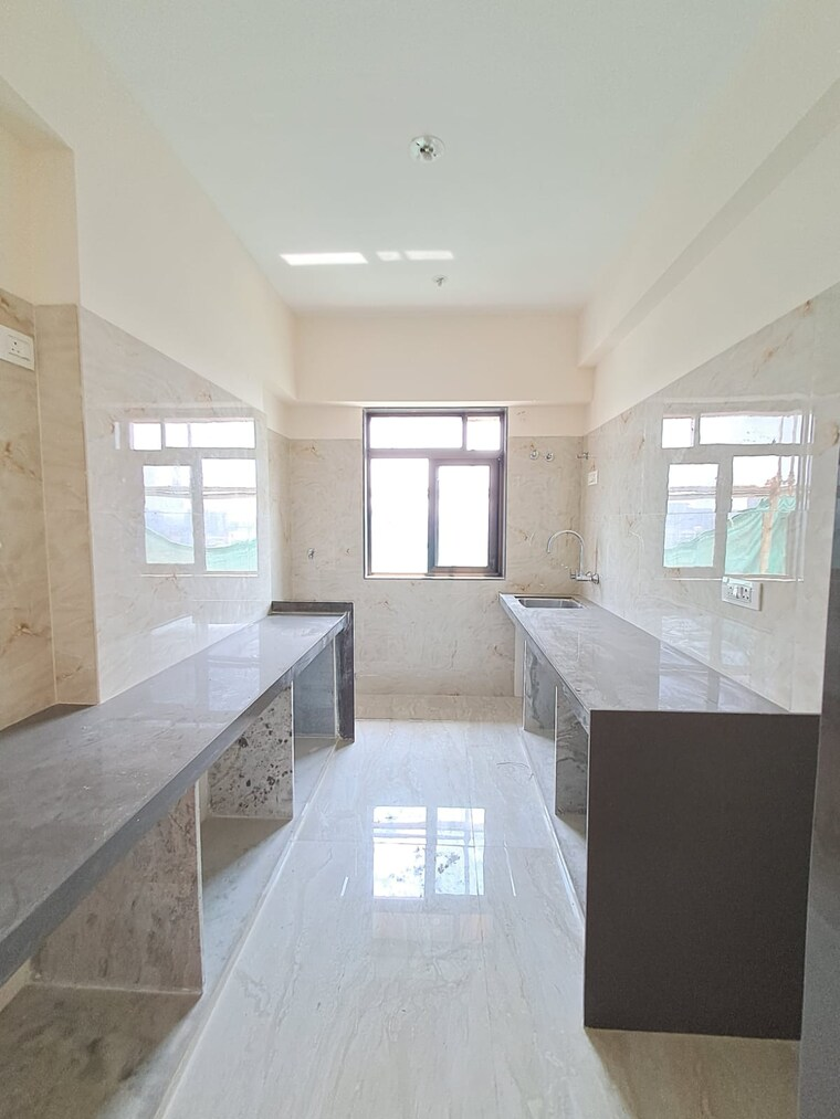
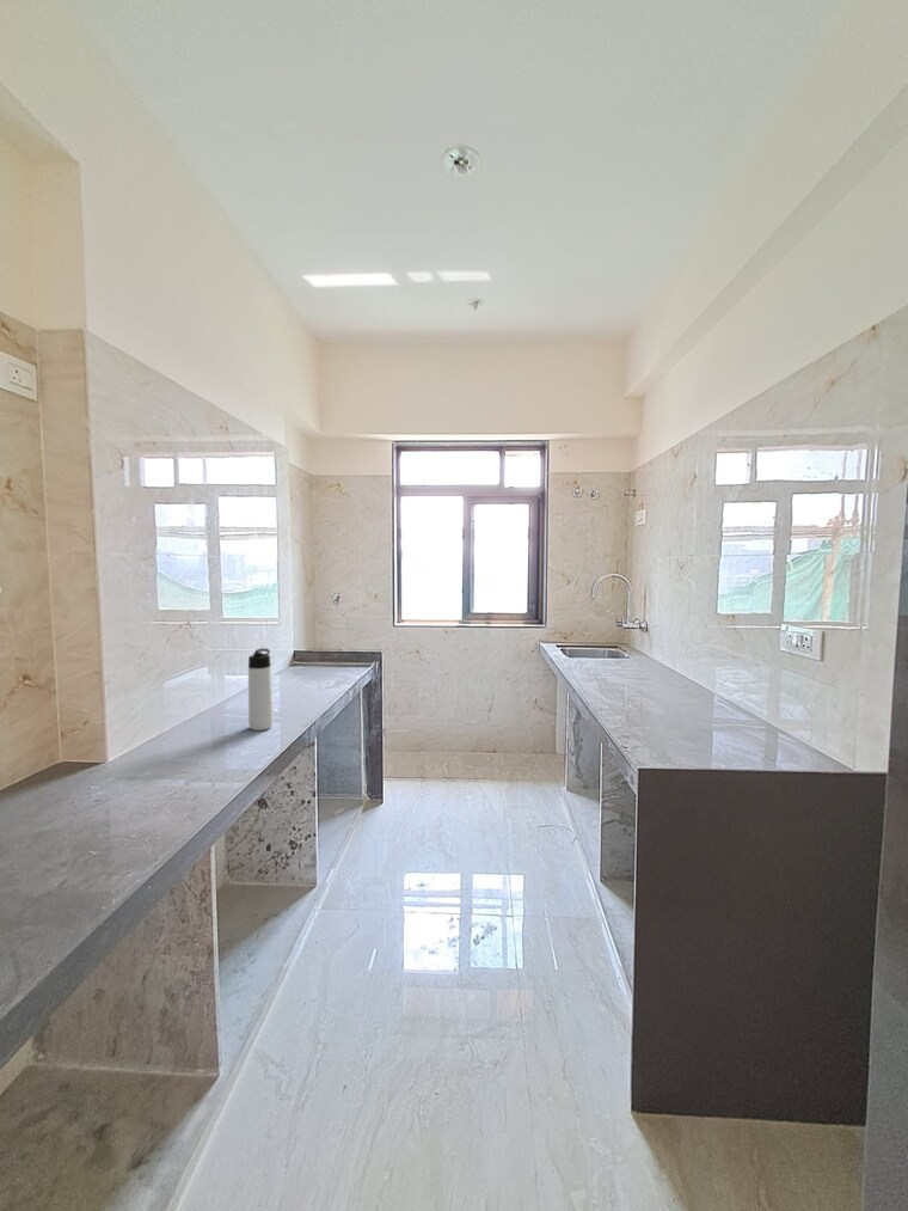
+ thermos bottle (260, 689)
